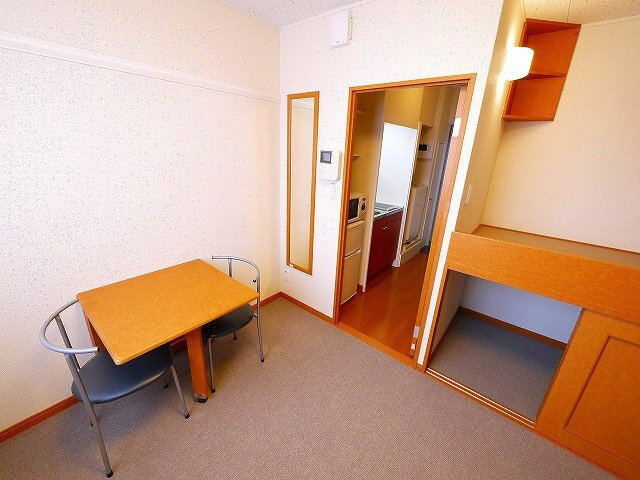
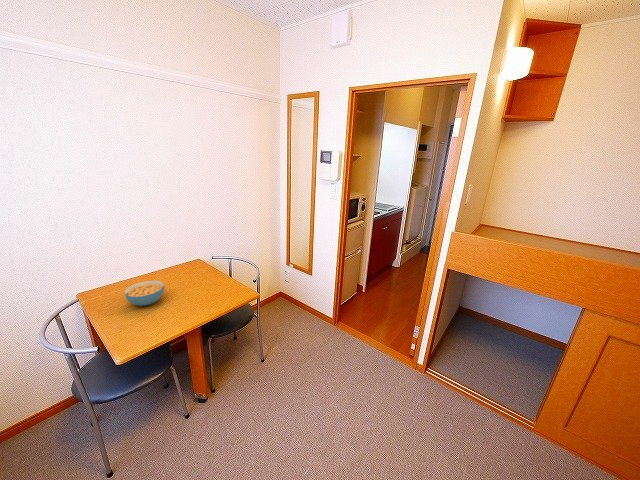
+ cereal bowl (146, 295)
